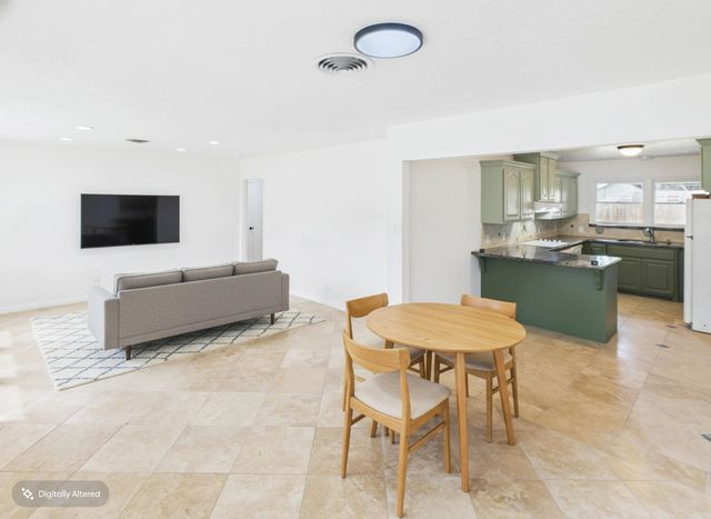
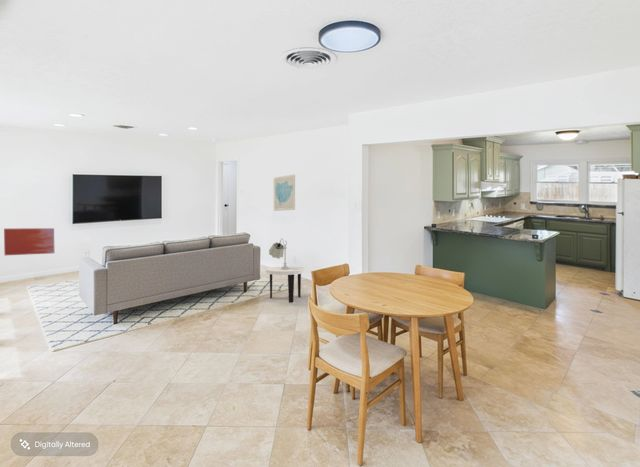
+ side table (288, 284)
+ table lamp (282, 253)
+ wall art (284, 193)
+ wall art (30, 241)
